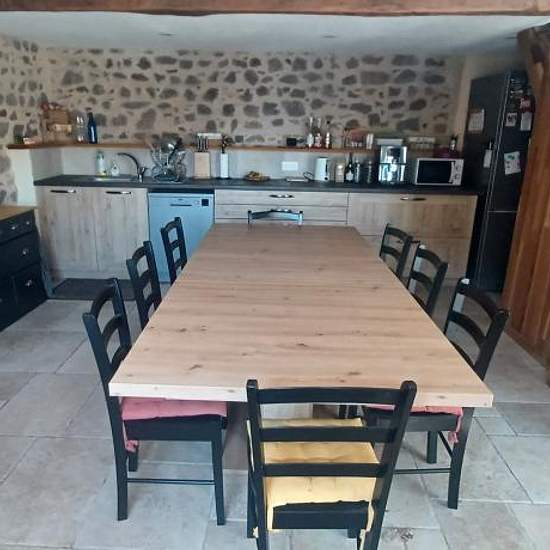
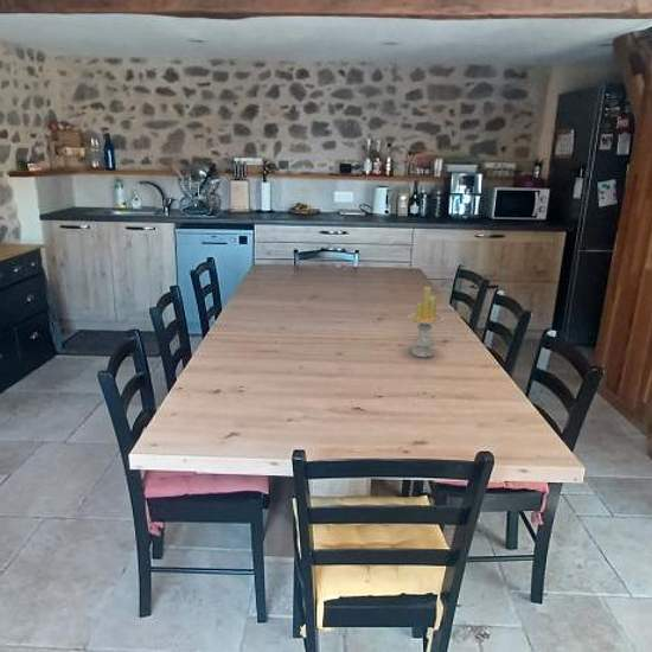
+ candle (424, 320)
